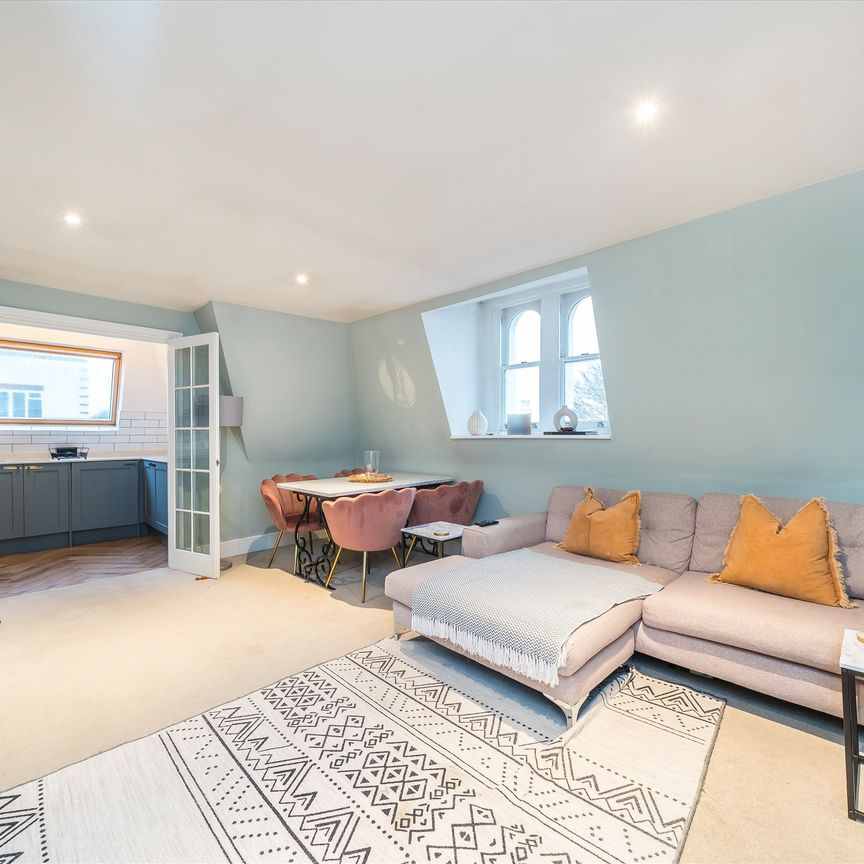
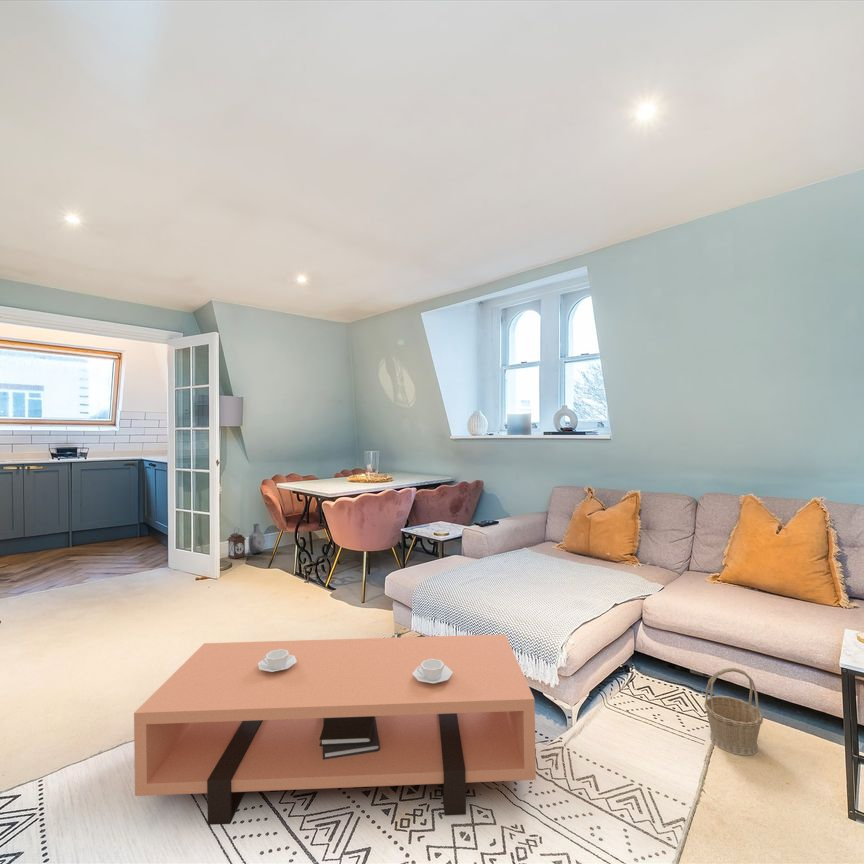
+ coffee table (348, 708)
+ vase (256, 538)
+ lantern (236, 542)
+ basket (732, 704)
